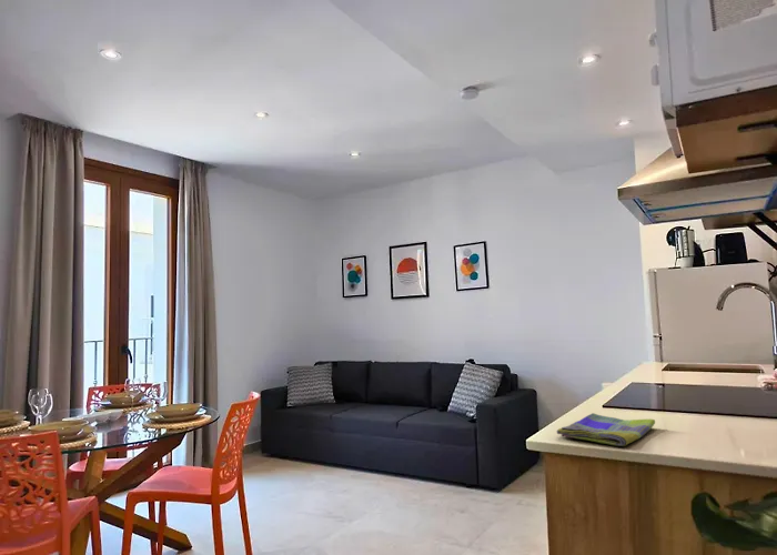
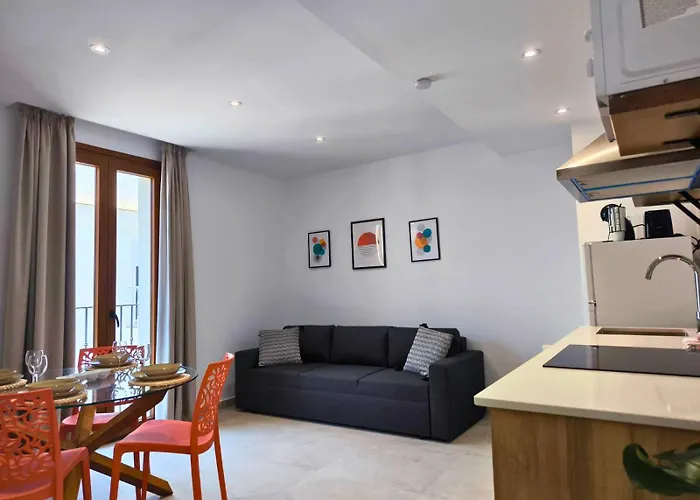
- dish towel (607, 427)
